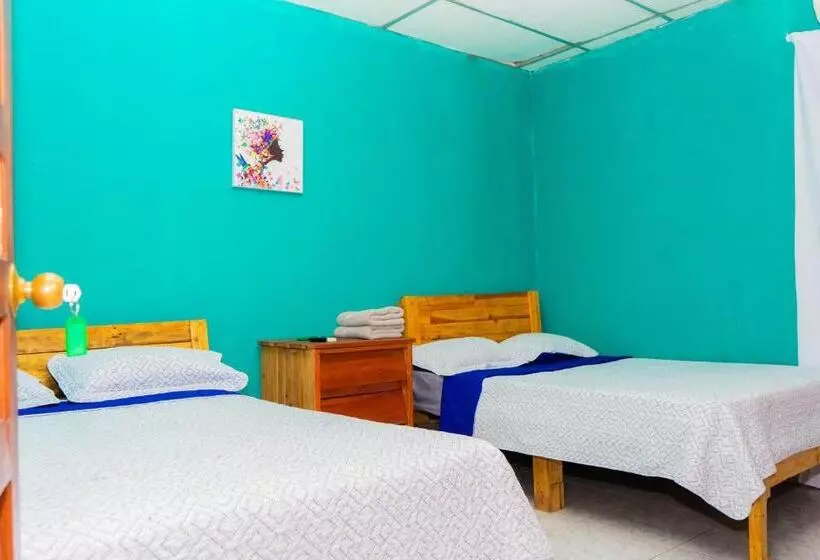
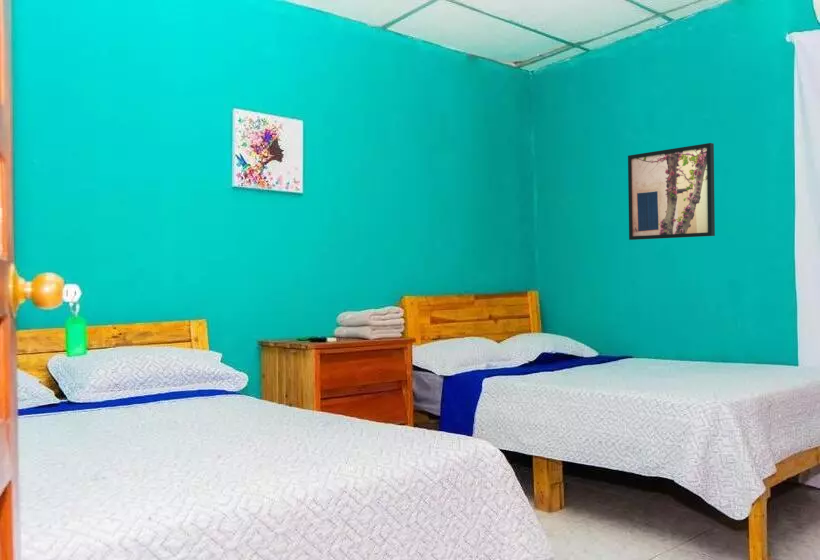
+ wall art (669, 193)
